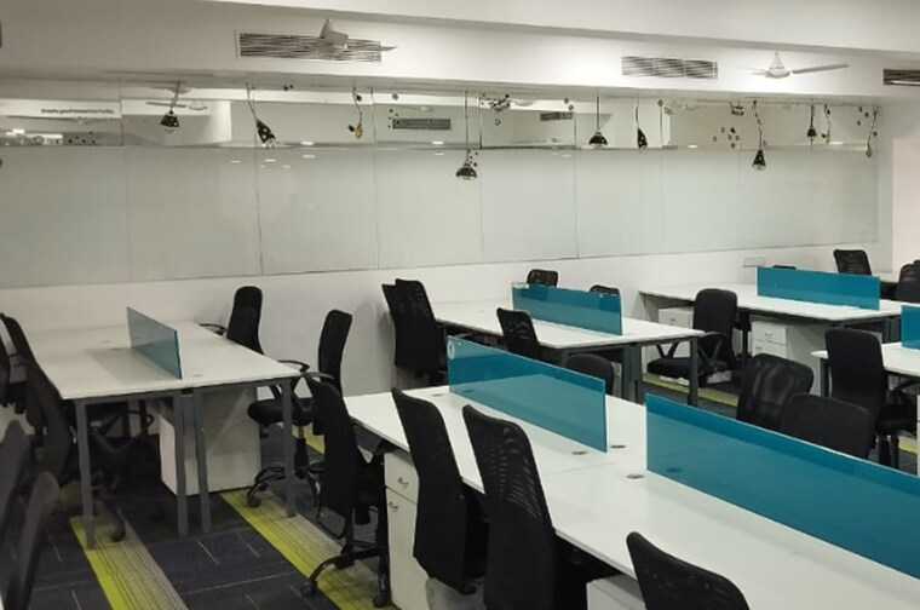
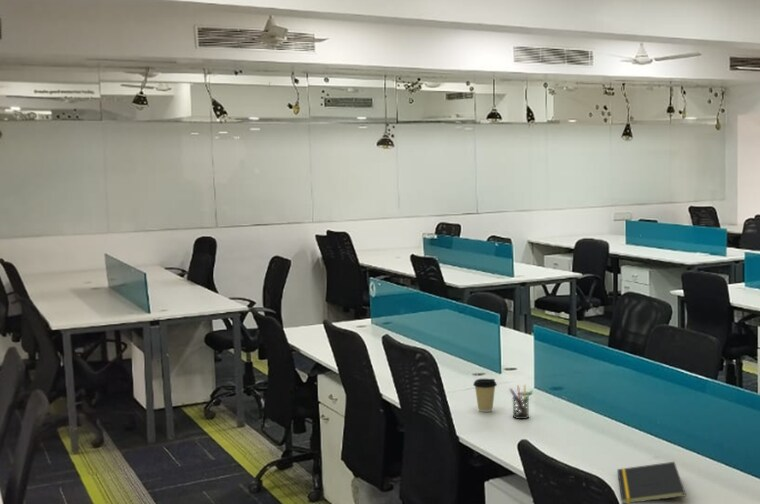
+ coffee cup (485, 394)
+ notepad (649, 482)
+ pen holder (522, 400)
